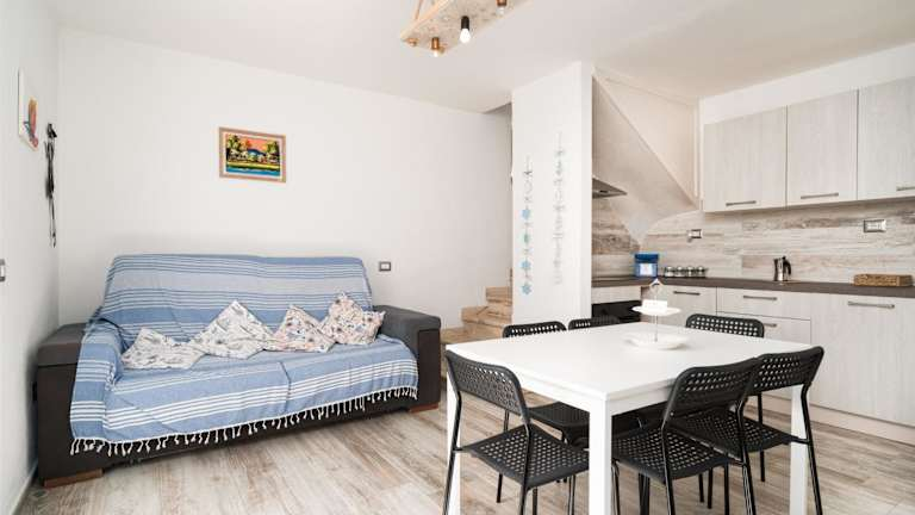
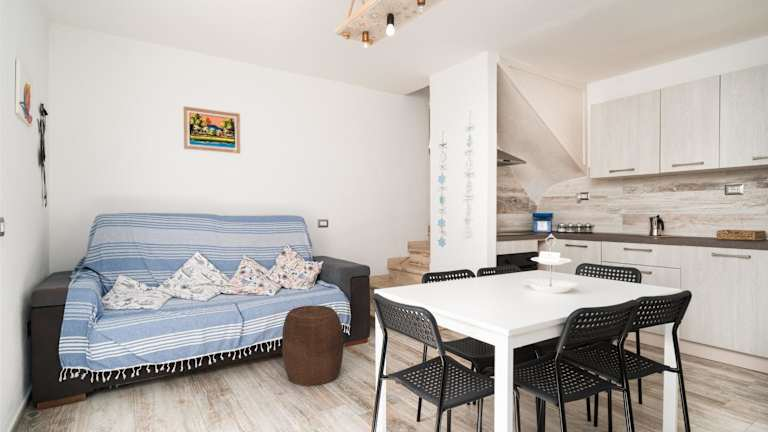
+ stool (313, 342)
